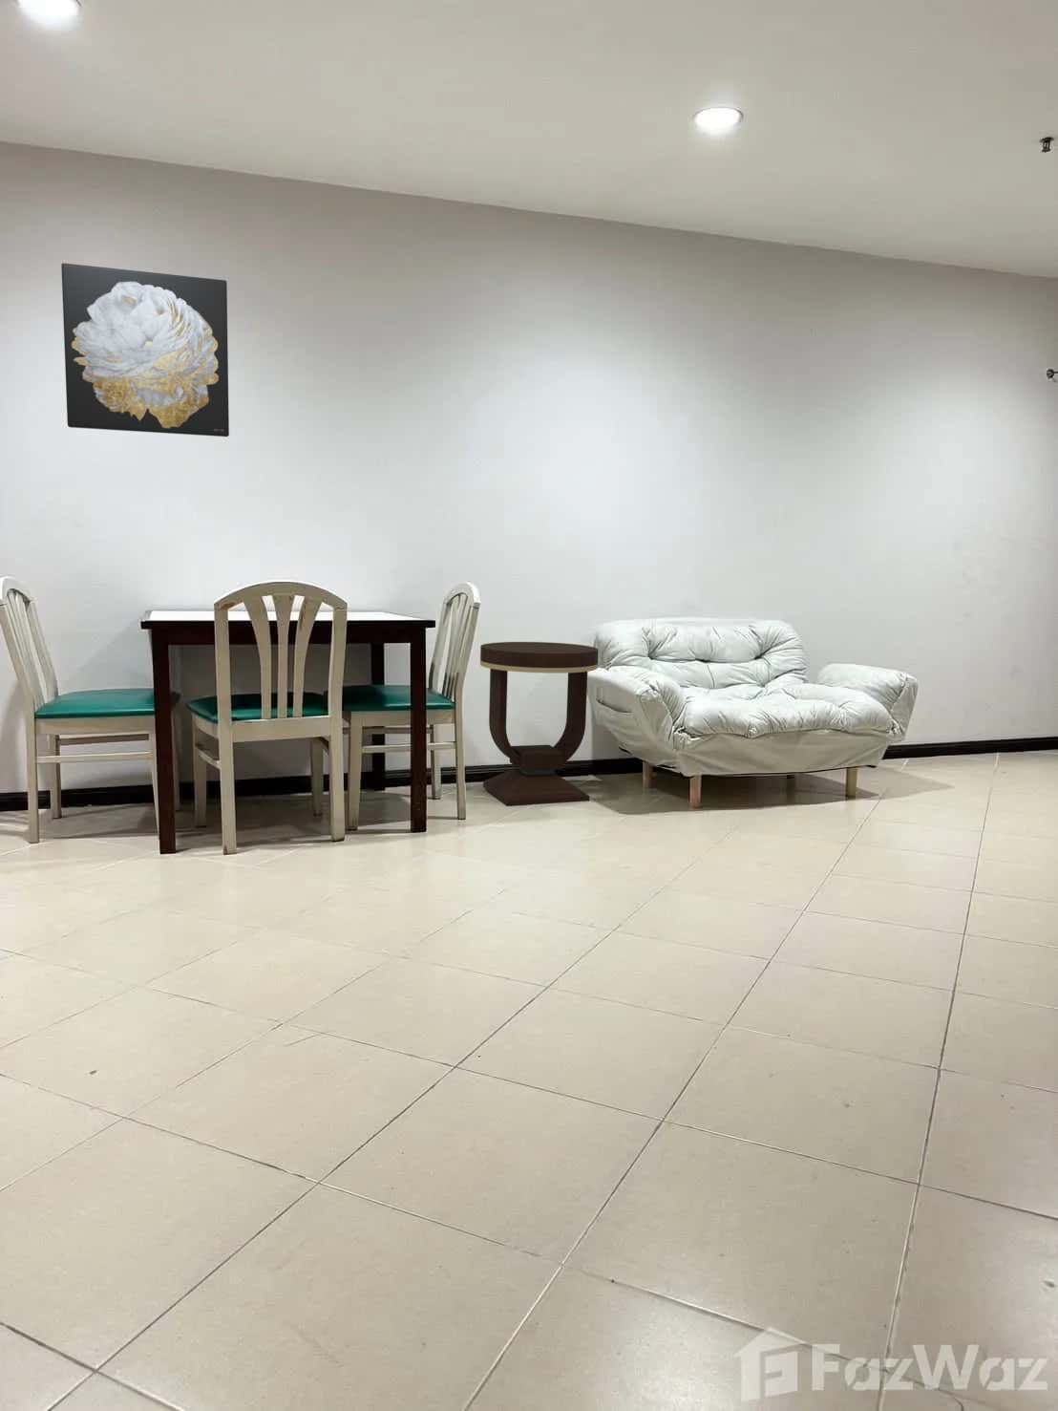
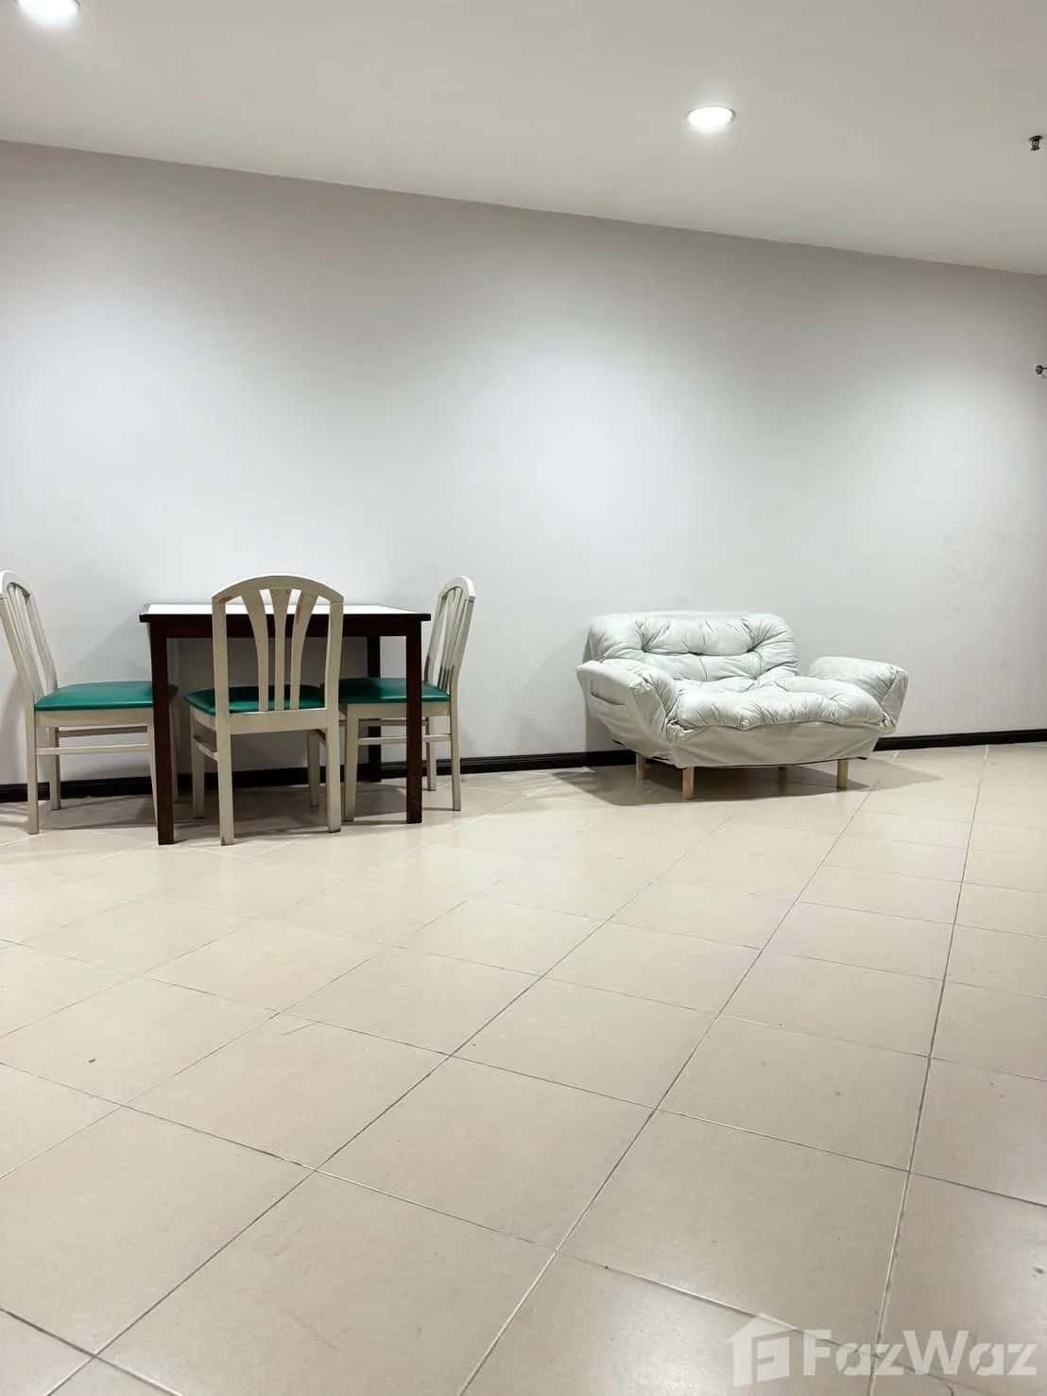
- wall art (148, 354)
- side table (537, 745)
